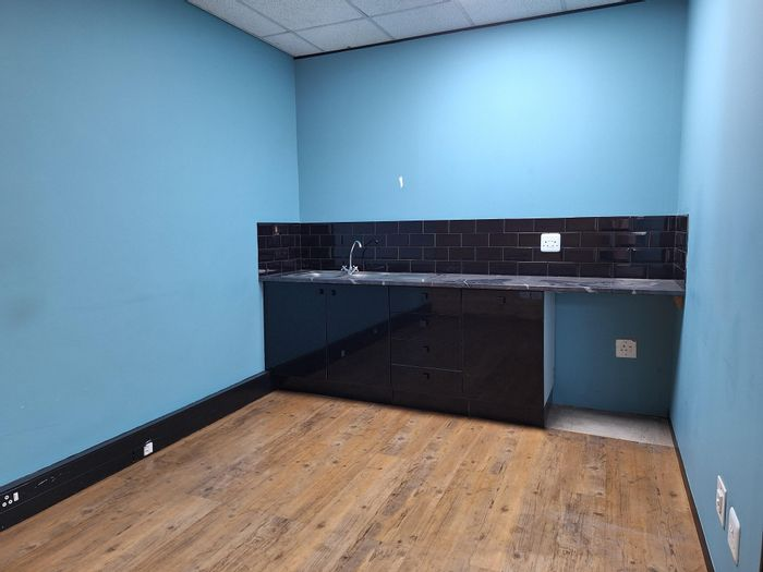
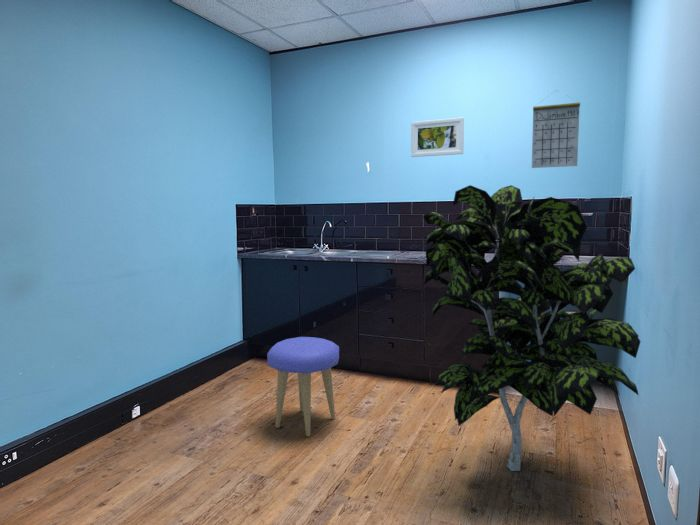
+ calendar (555, 128)
+ indoor plant (525, 335)
+ stool (304, 384)
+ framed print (436, 137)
